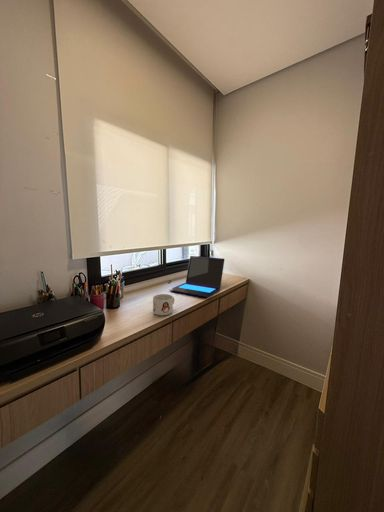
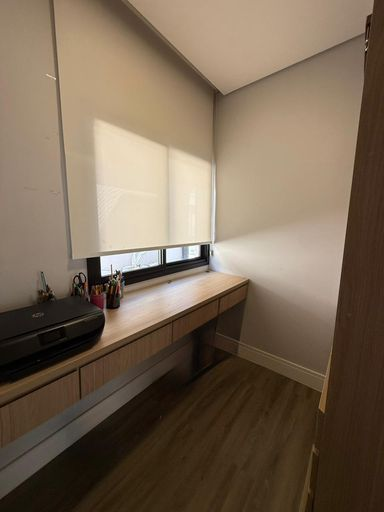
- laptop (197, 274)
- mug (165, 303)
